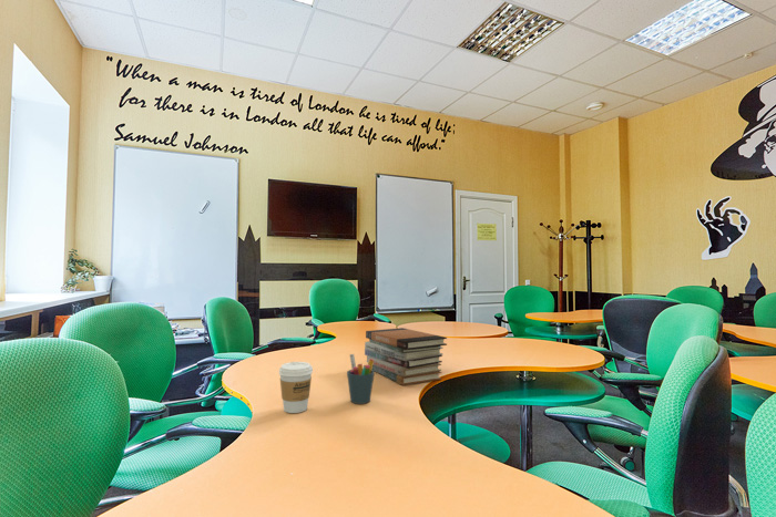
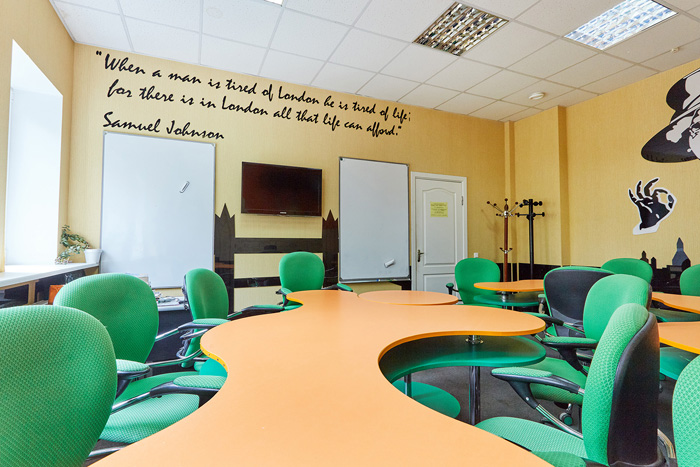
- pen holder (360, 378)
- coffee cup (295, 386)
- book stack (402, 353)
